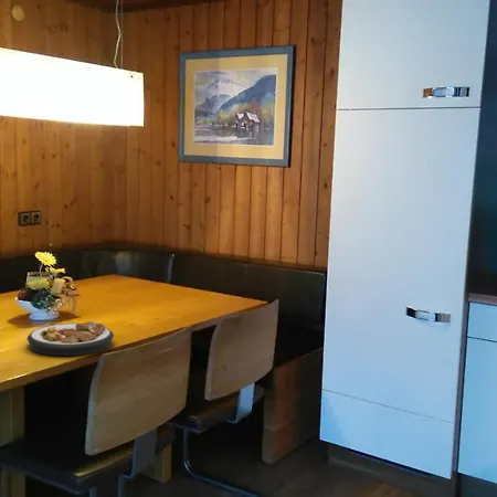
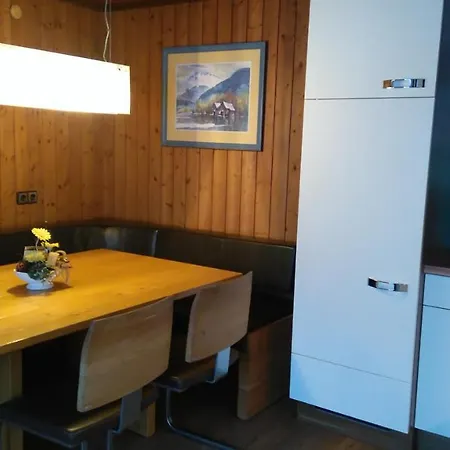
- plate (71, 335)
